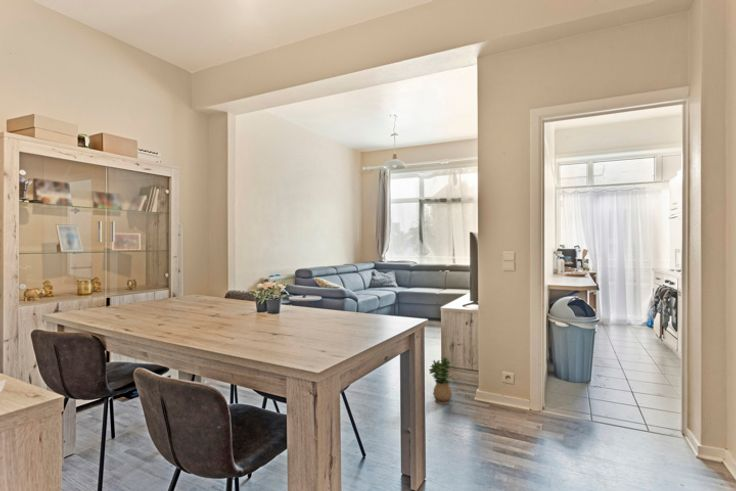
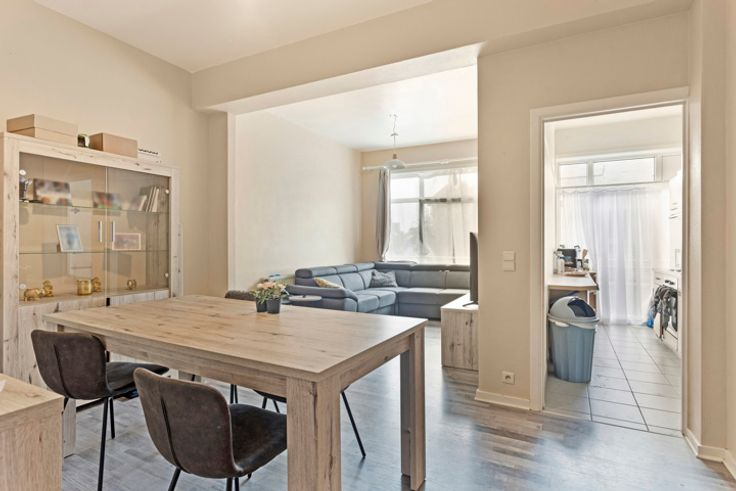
- potted plant (441, 378)
